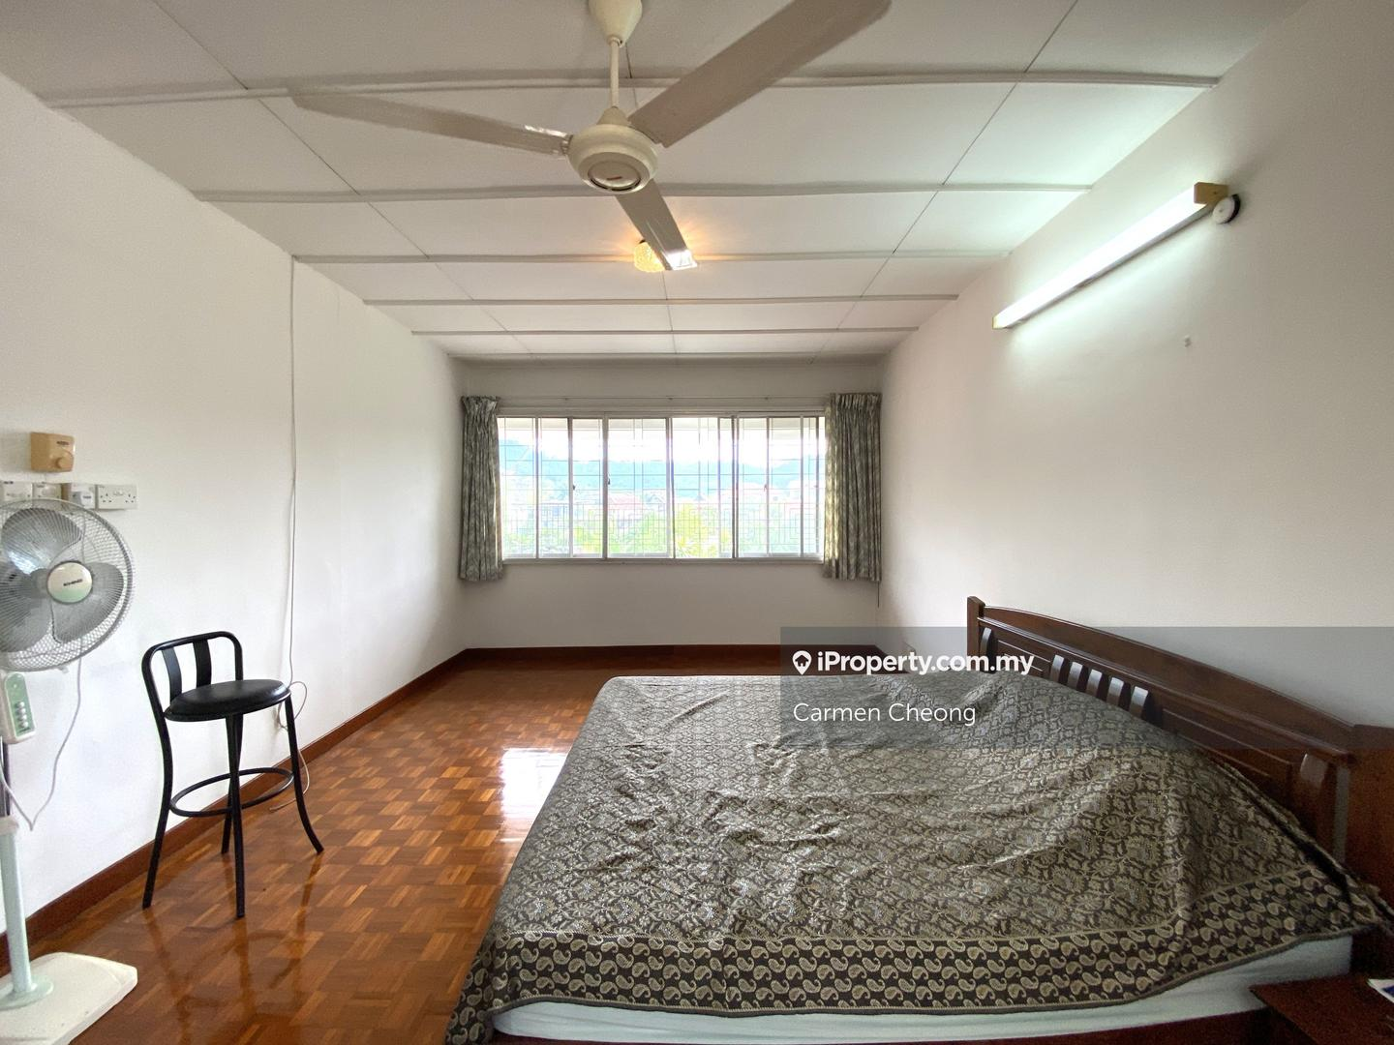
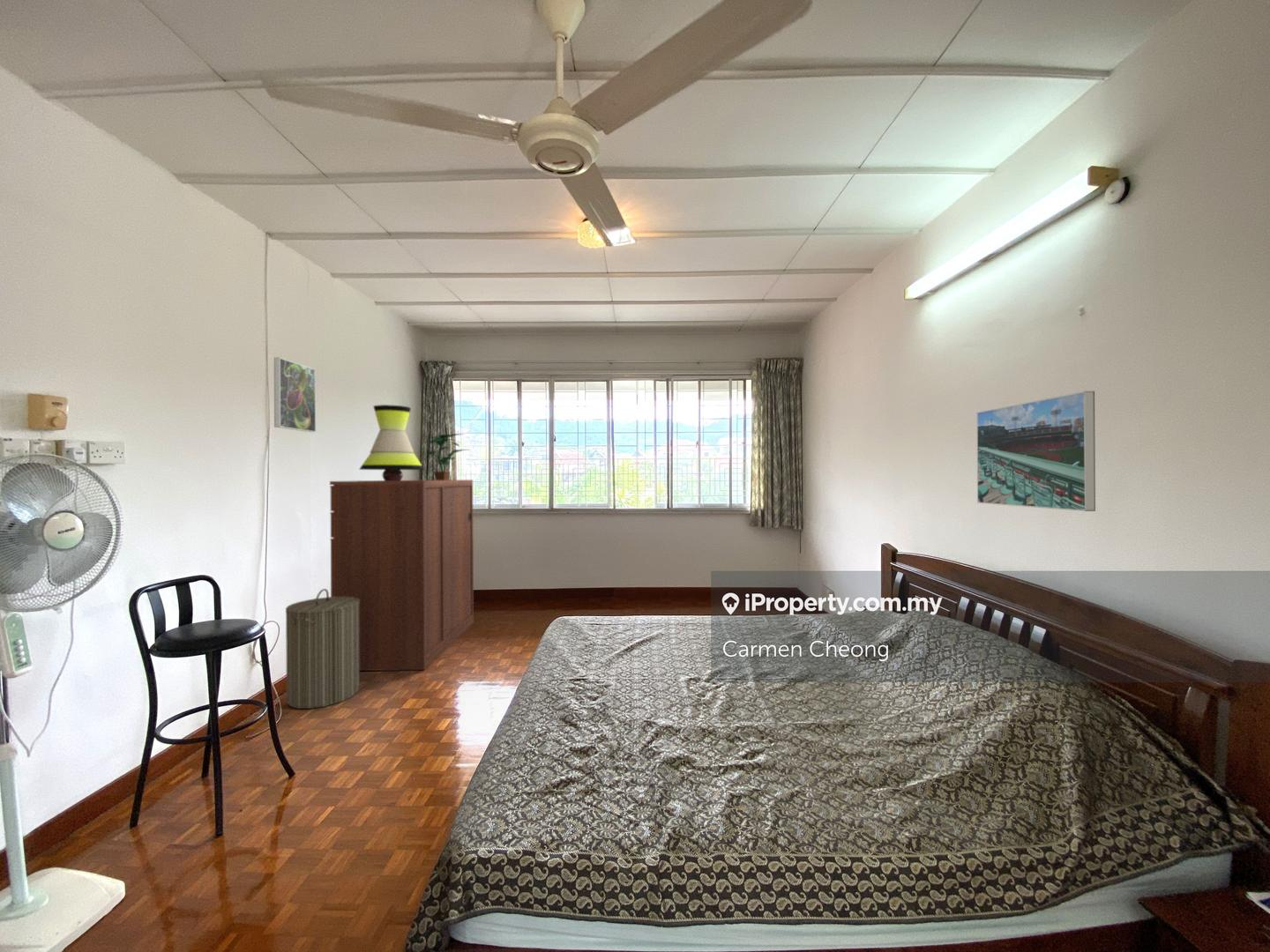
+ potted plant (444, 457)
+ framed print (295, 397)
+ dresser (410, 562)
+ table lamp (392, 443)
+ laundry hamper (324, 642)
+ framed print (1027, 454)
